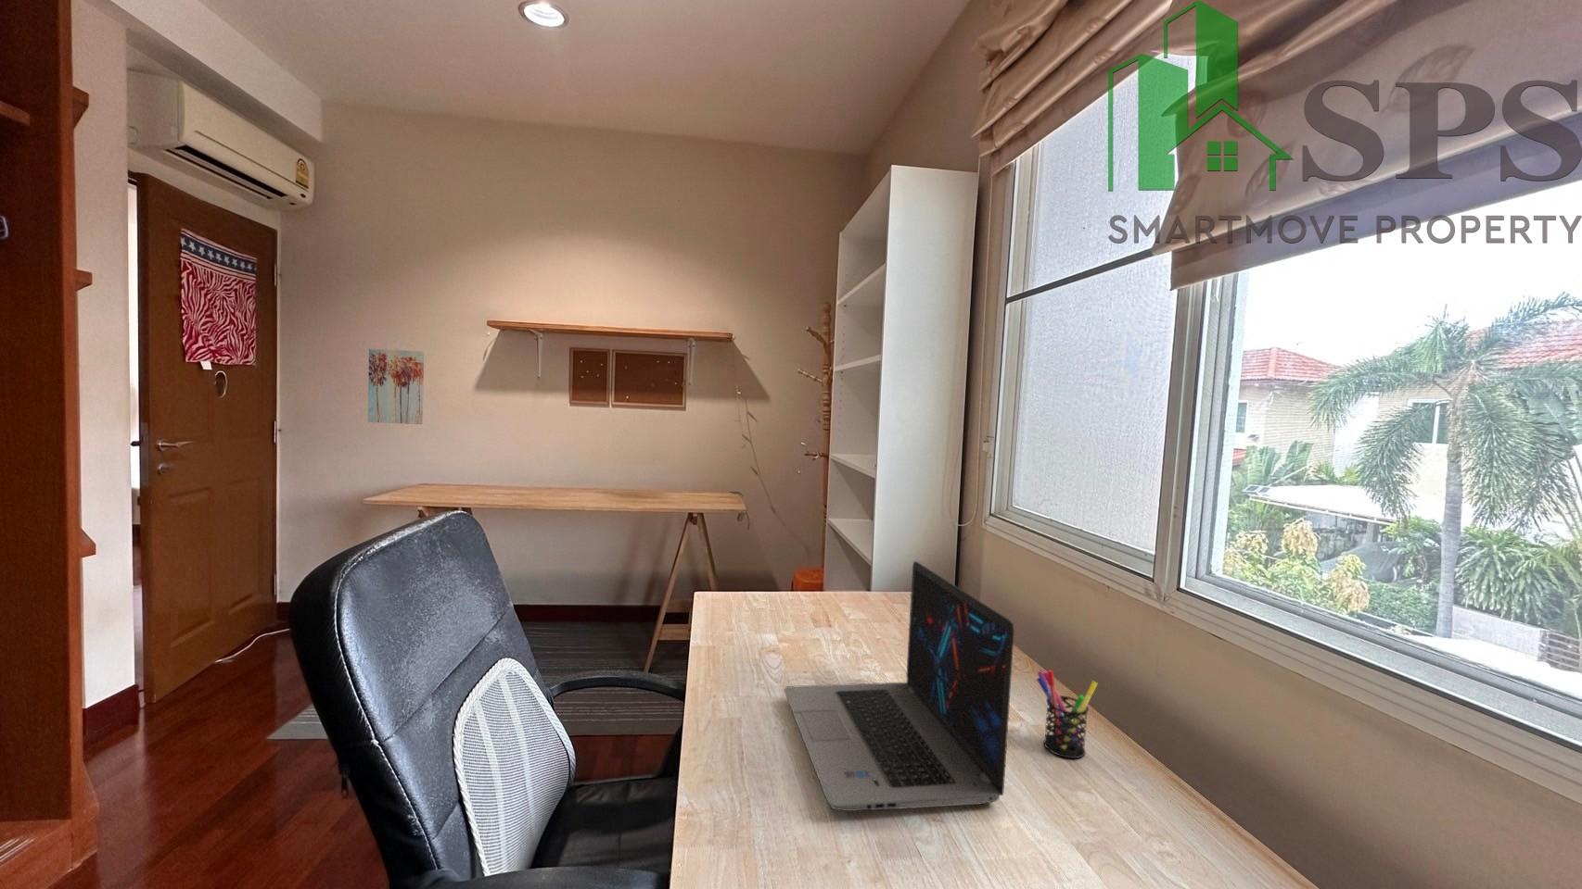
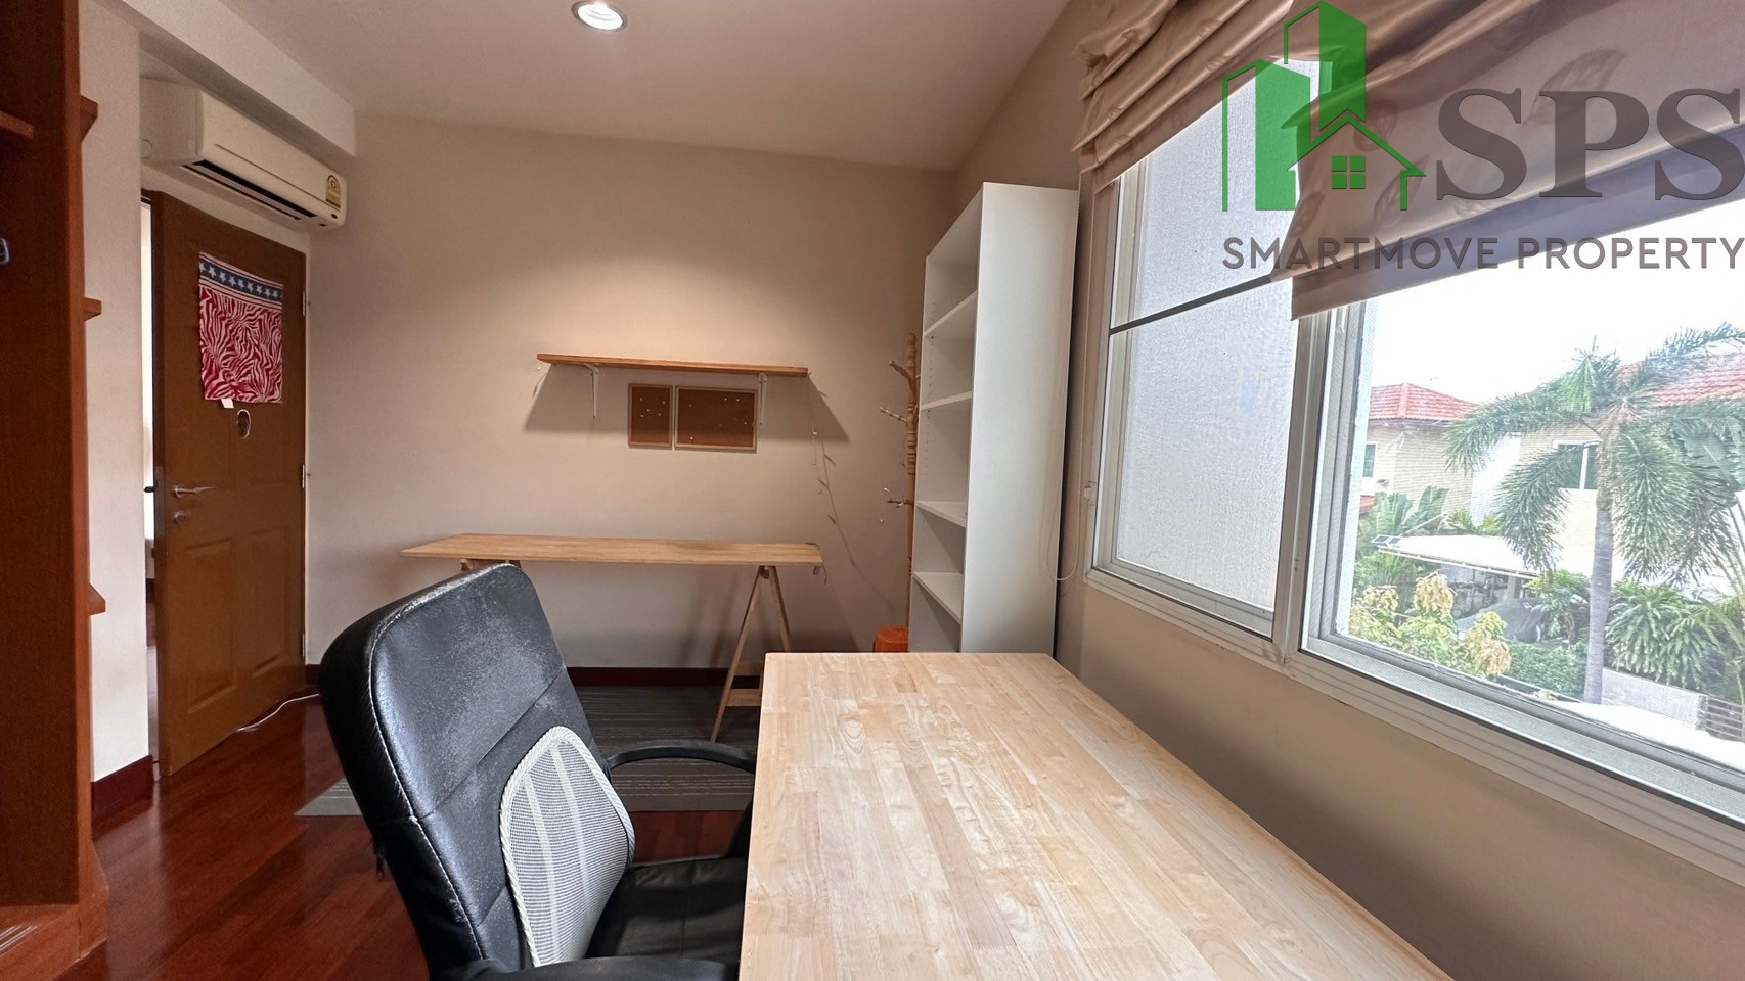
- laptop (882, 683)
- wall art (395, 386)
- pen holder (1066, 711)
